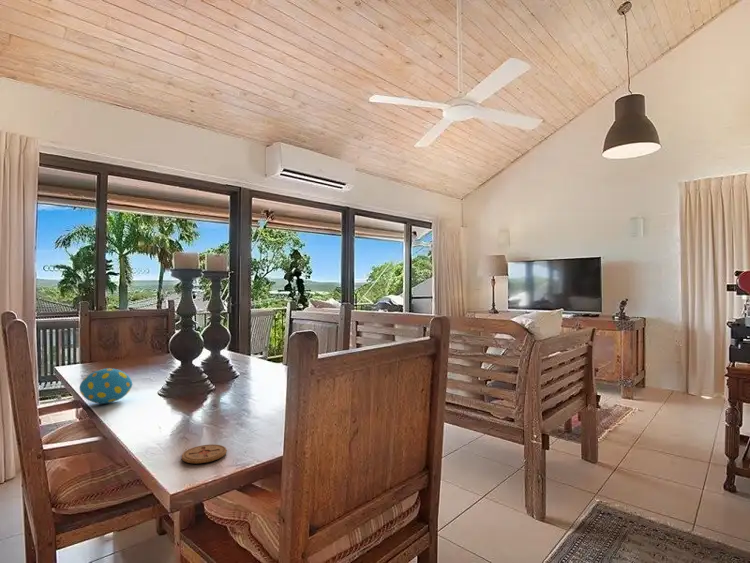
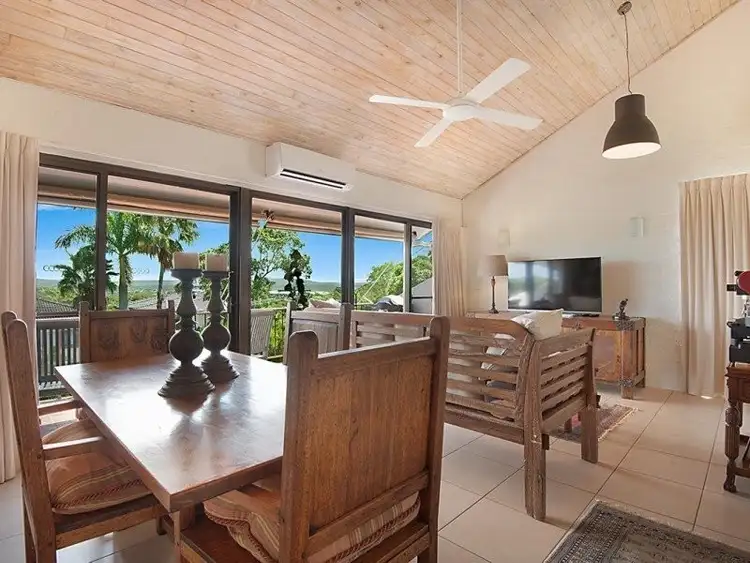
- decorative egg (106, 385)
- coaster (204, 453)
